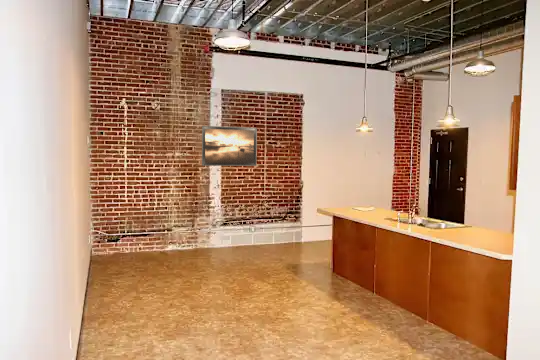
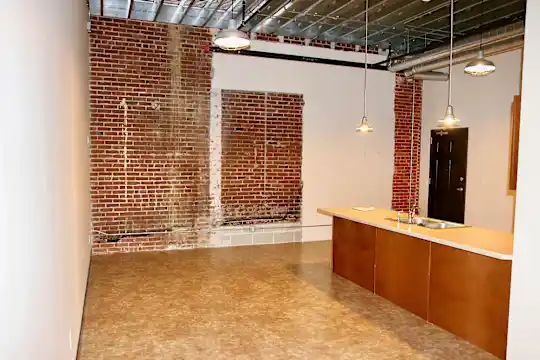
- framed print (229, 146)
